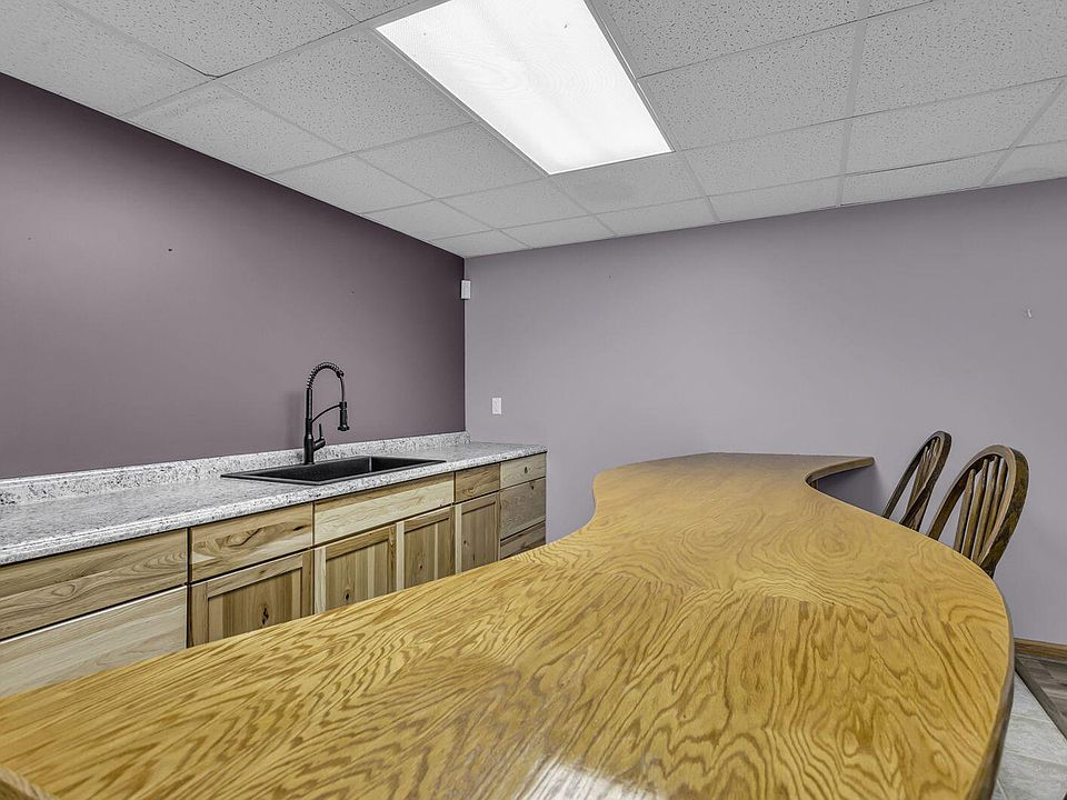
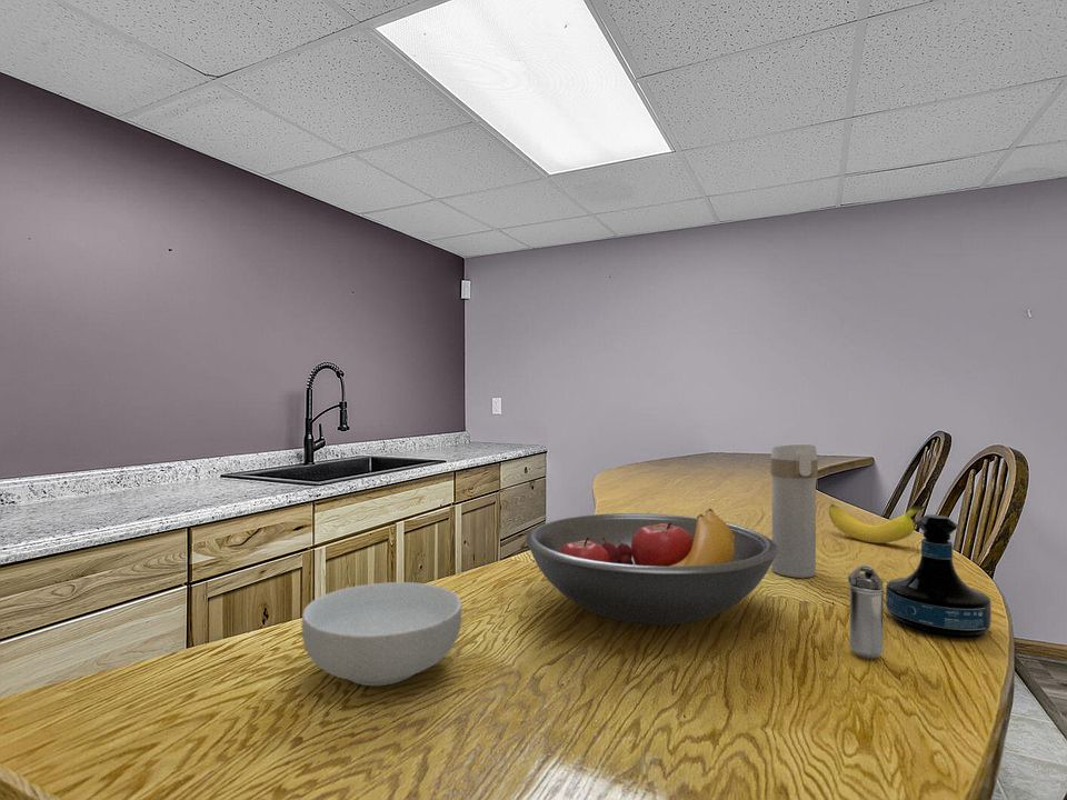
+ cereal bowl (383, 636)
+ banana (874, 526)
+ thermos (794, 507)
+ fruit bowl (647, 561)
+ shaker (866, 610)
+ tequila bottle (936, 570)
